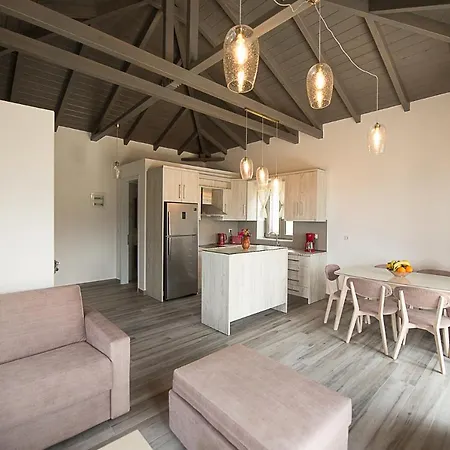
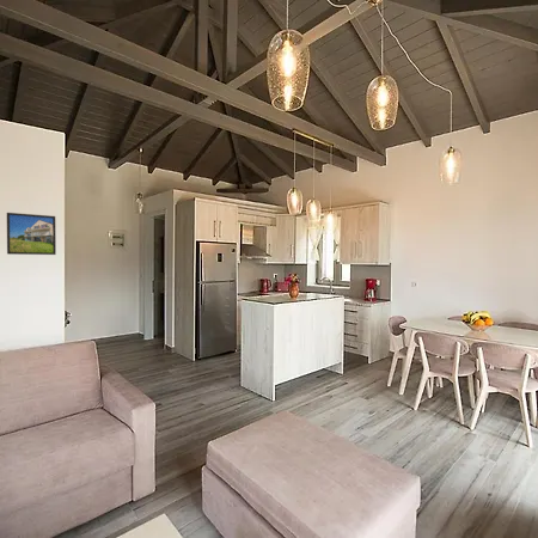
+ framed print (31, 234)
